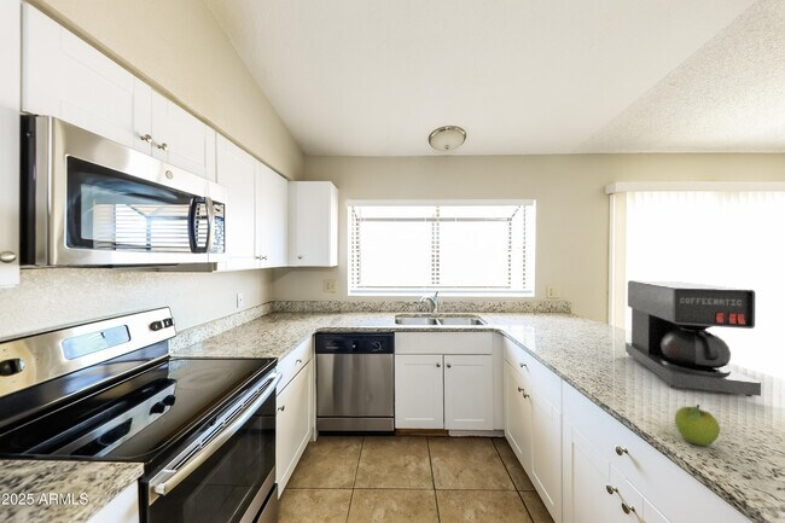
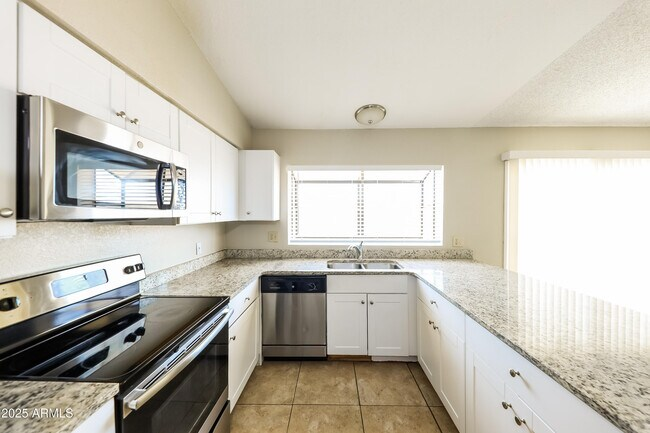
- coffee maker (679, 327)
- fruit (694, 423)
